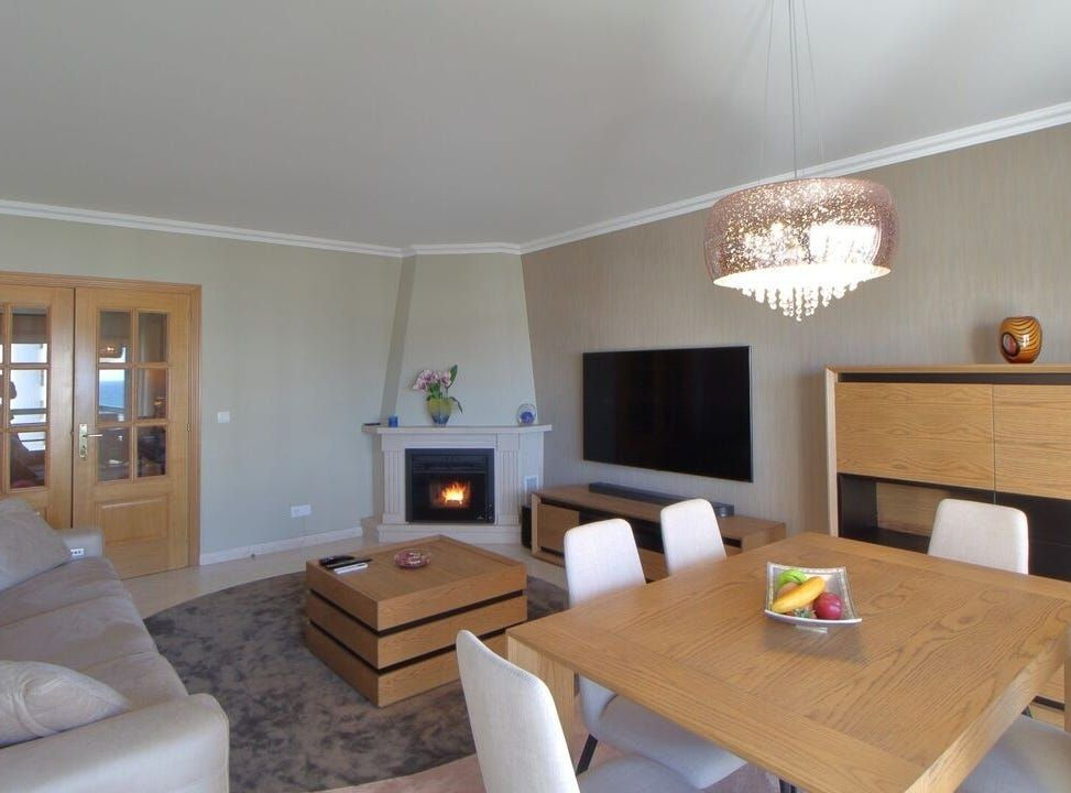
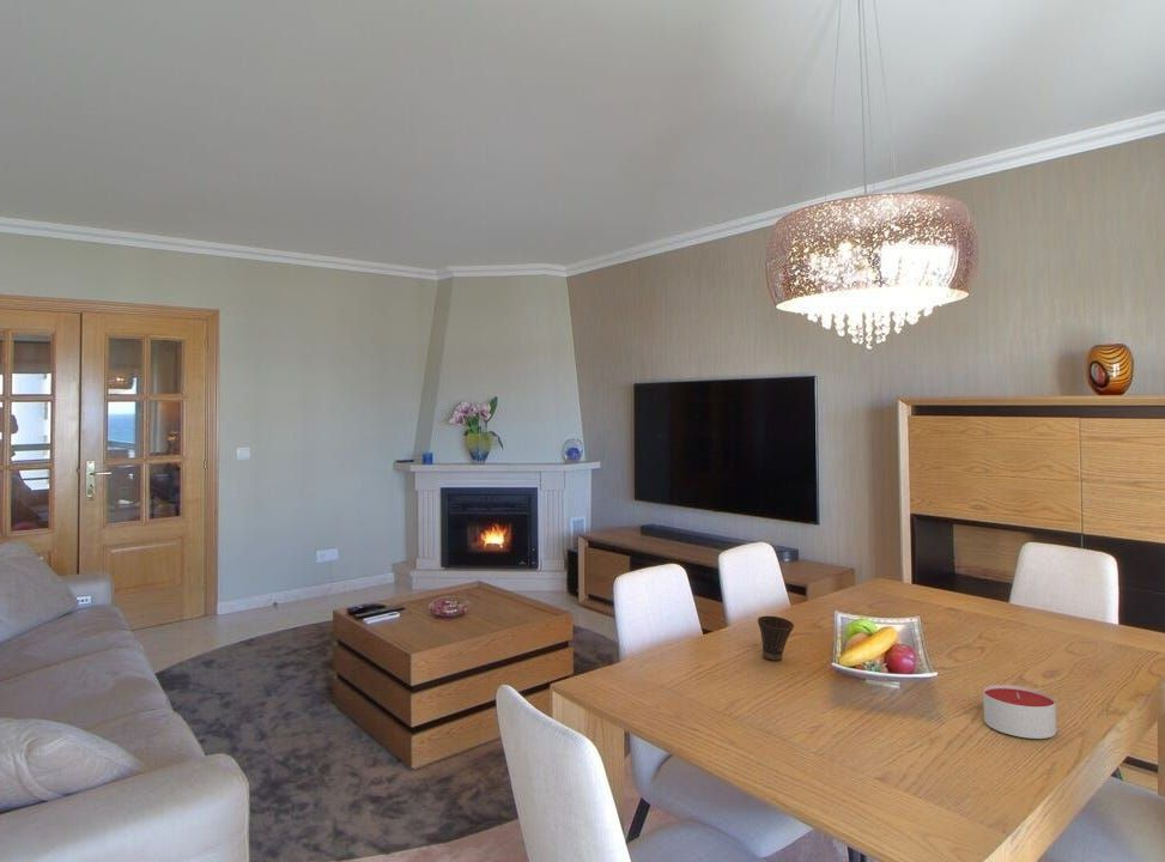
+ candle (1019, 709)
+ cup (776, 639)
